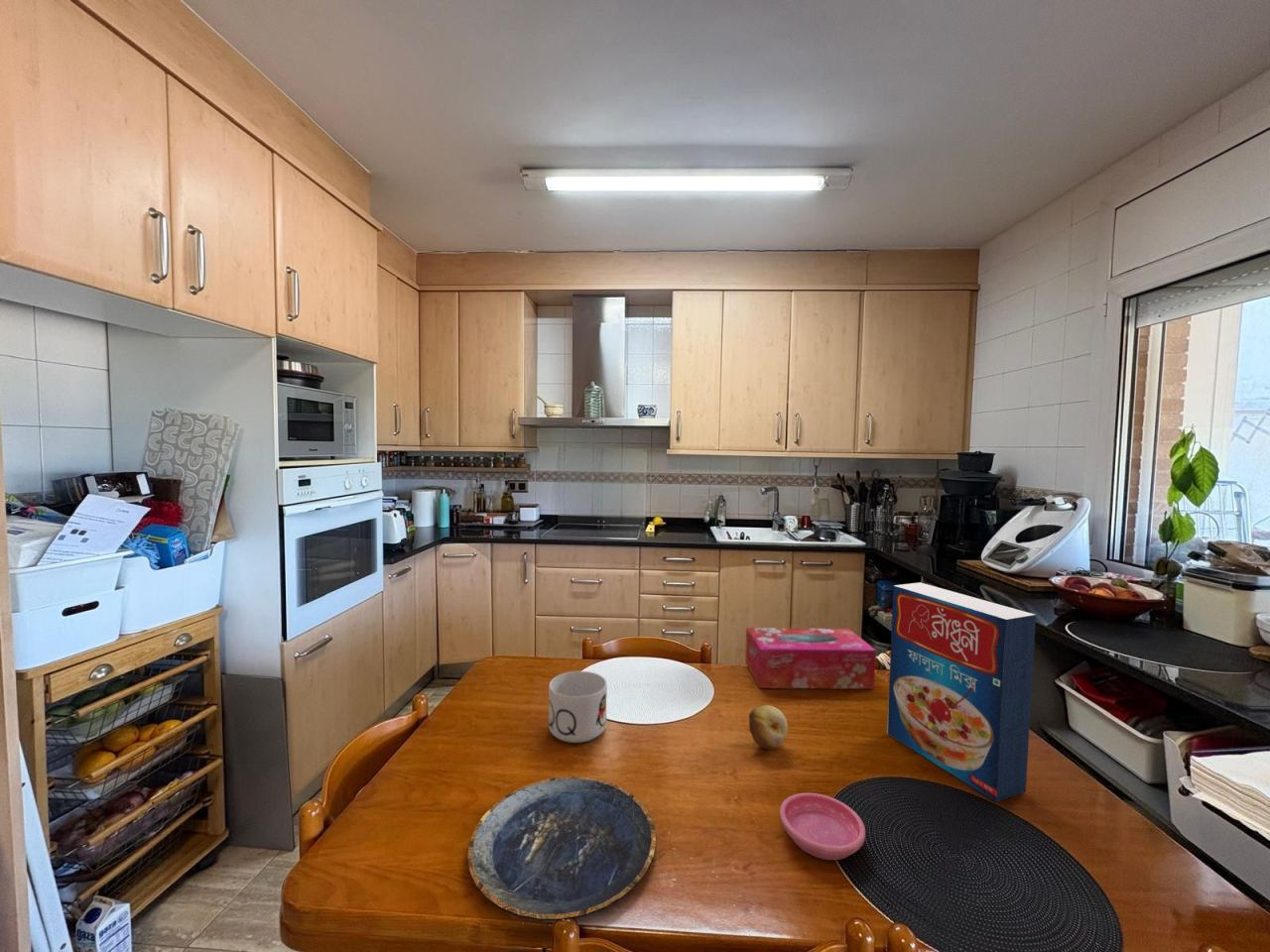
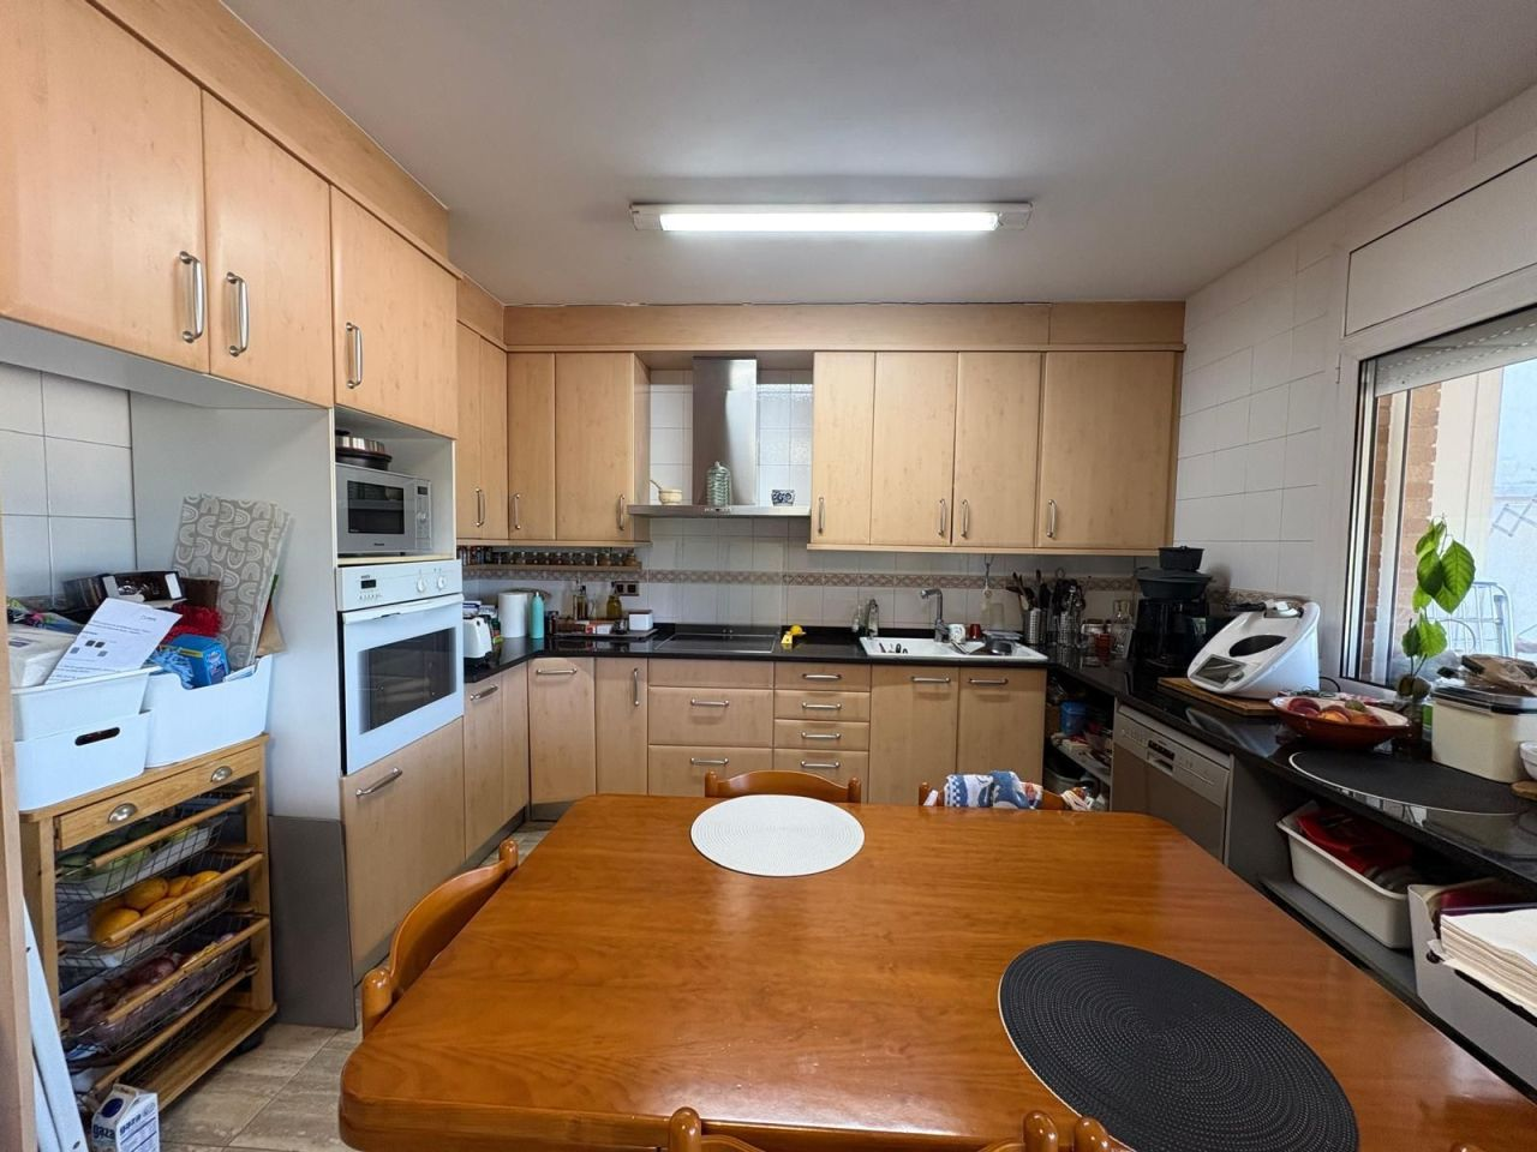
- fruit (768, 726)
- mug (576, 700)
- tissue box (807, 656)
- cereal box (953, 679)
- saucer (821, 827)
- plate (564, 838)
